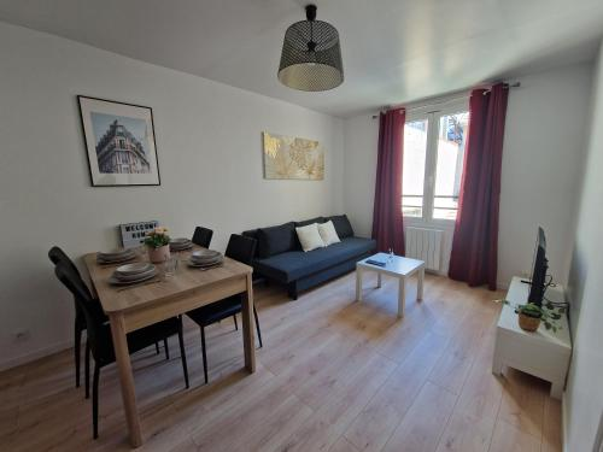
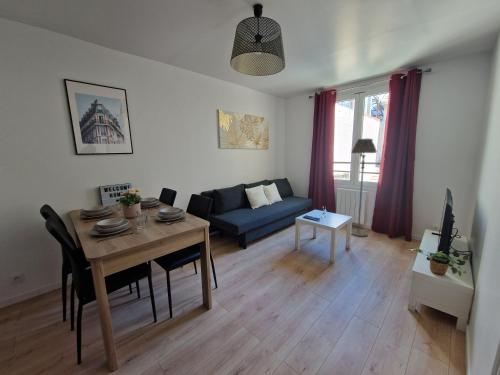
+ floor lamp (361, 187)
